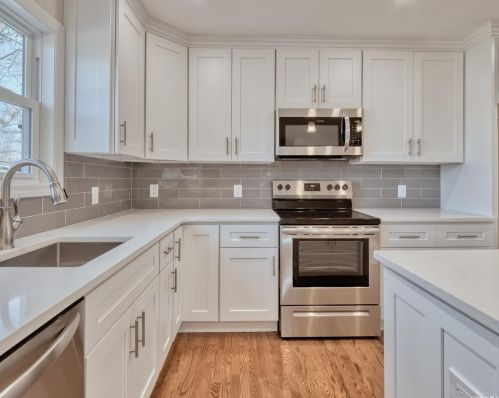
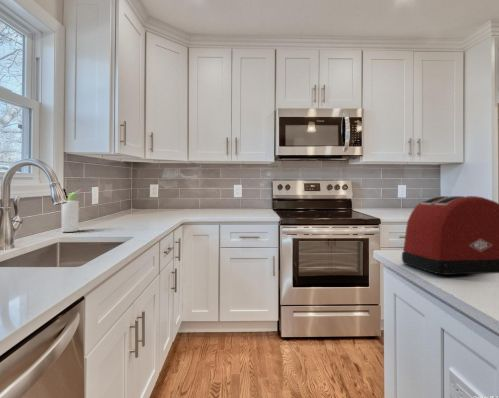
+ toaster (456, 231)
+ bottle (71, 210)
